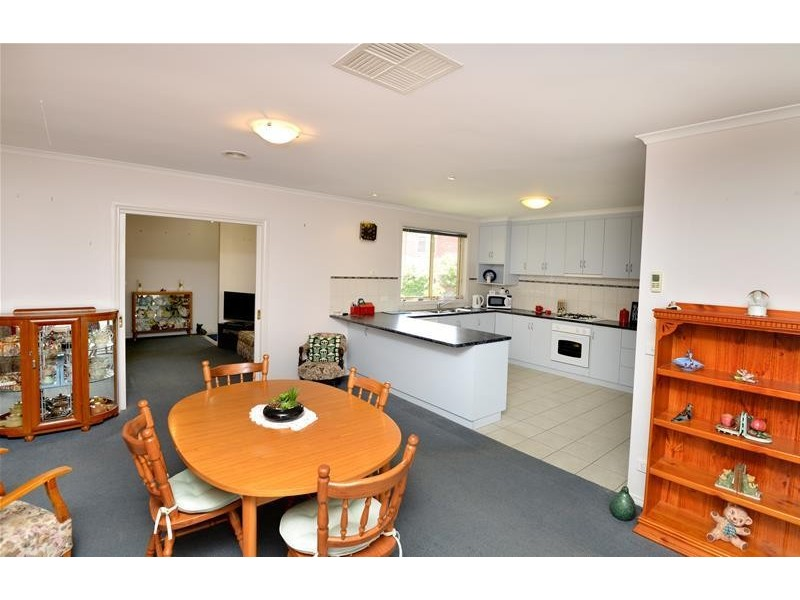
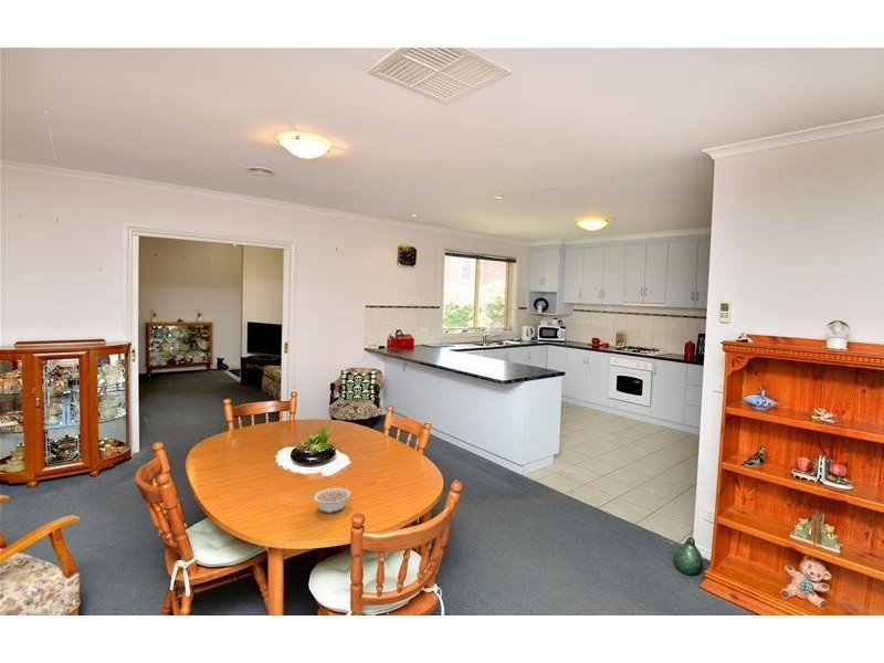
+ legume (330, 499)
